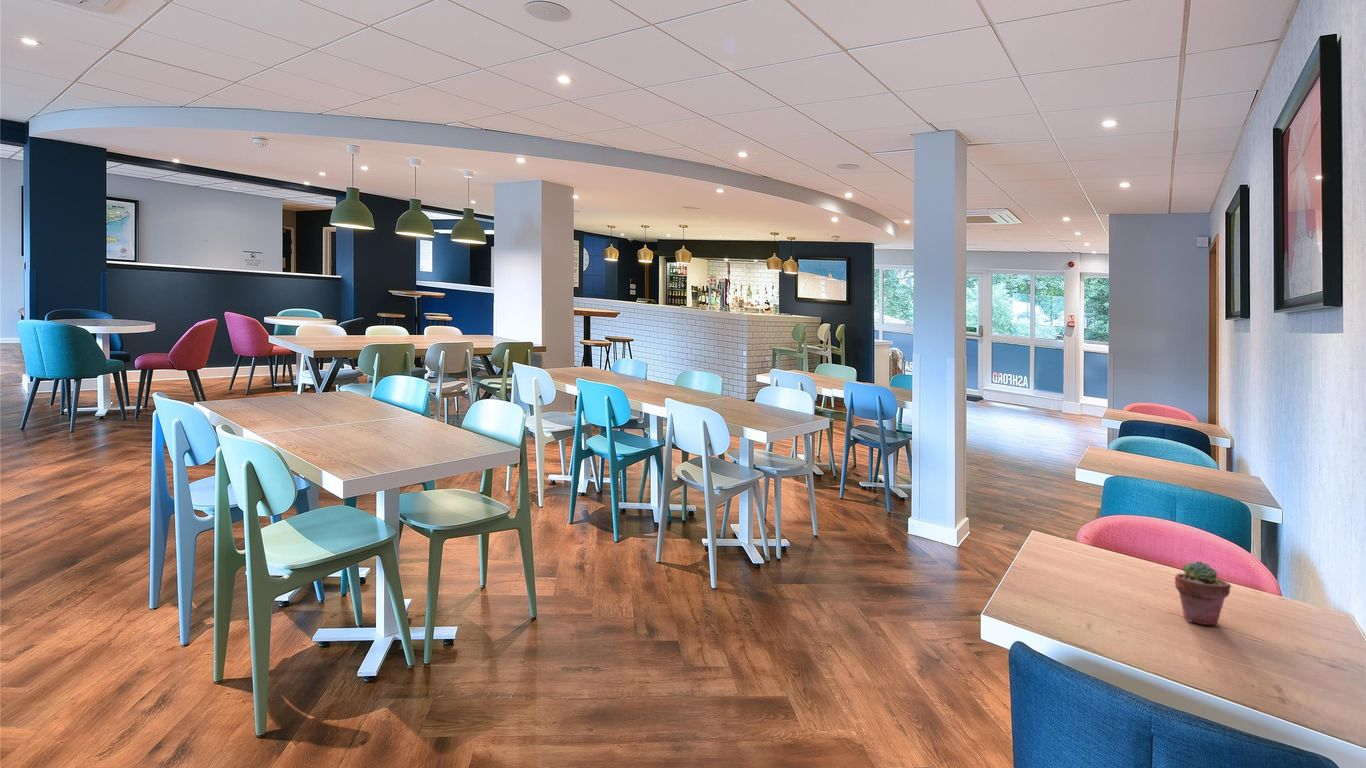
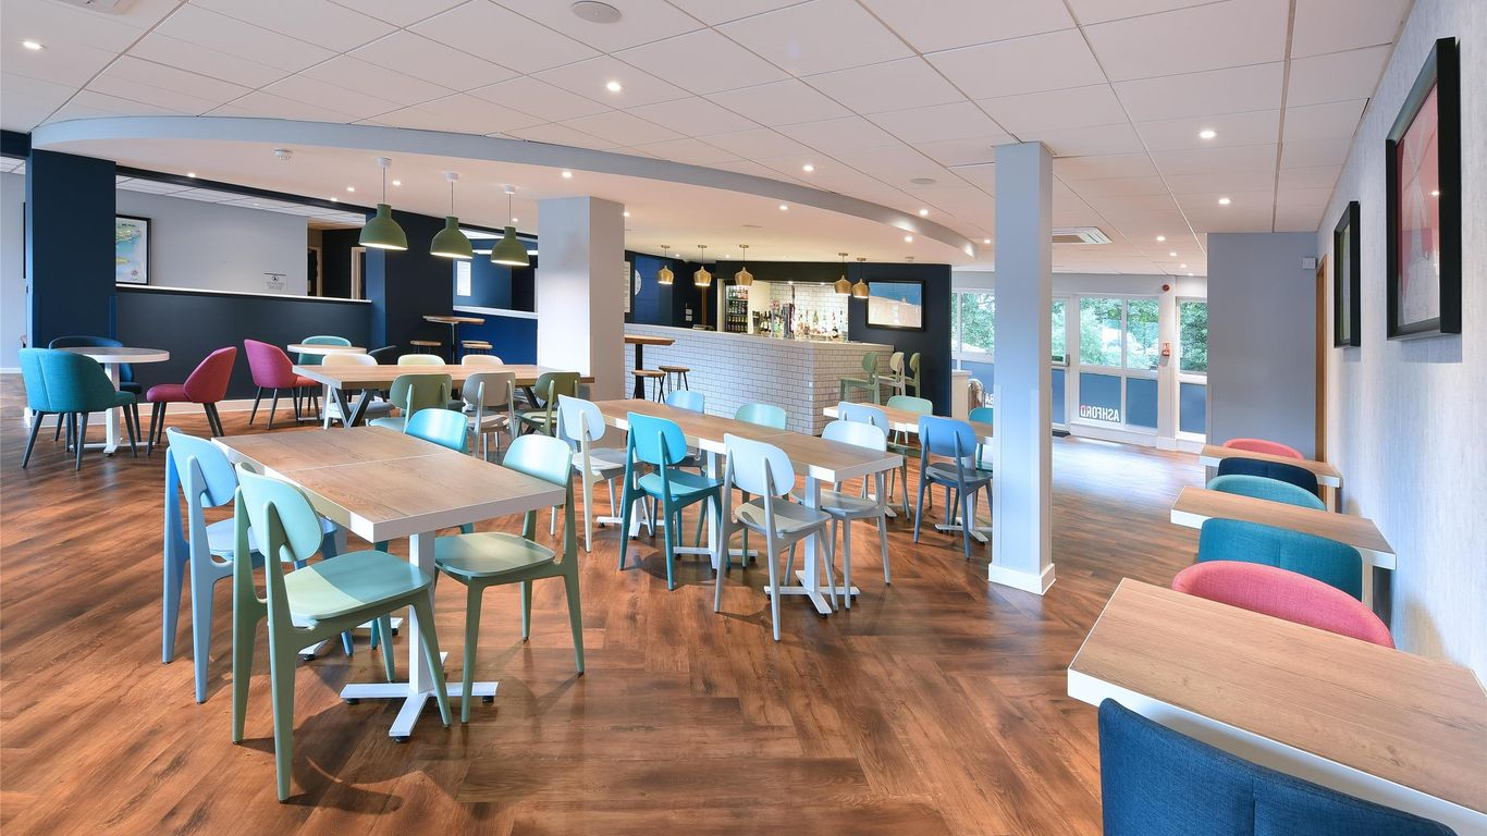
- potted succulent (1201, 591)
